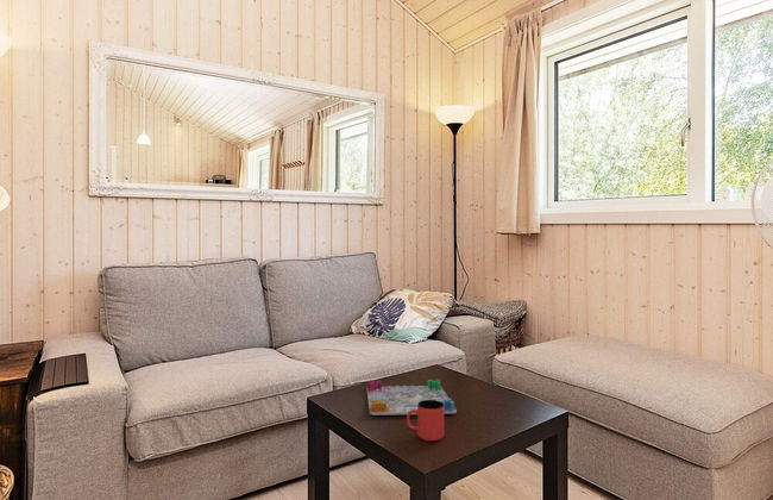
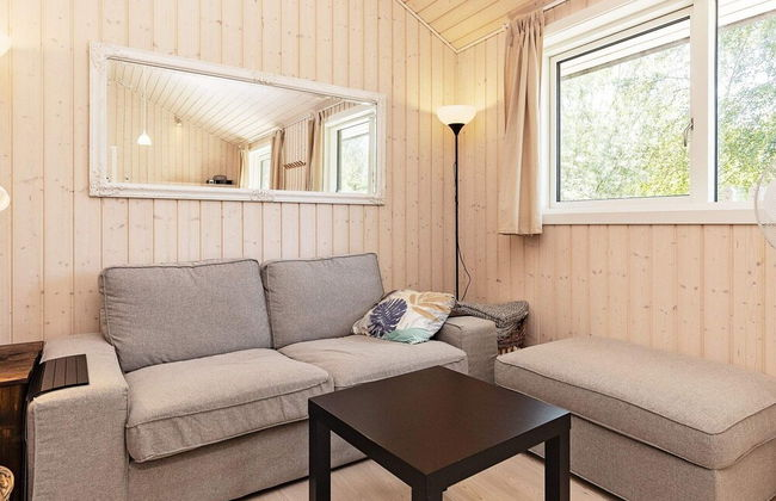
- cup (425, 419)
- board game (408, 395)
